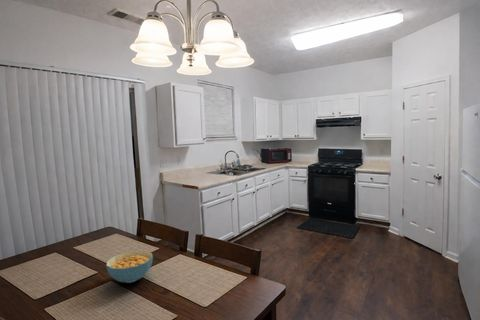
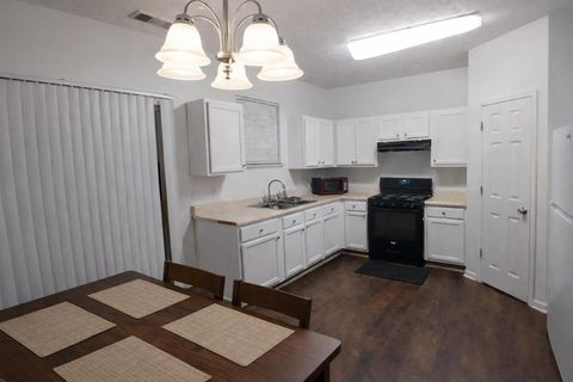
- cereal bowl (130, 269)
